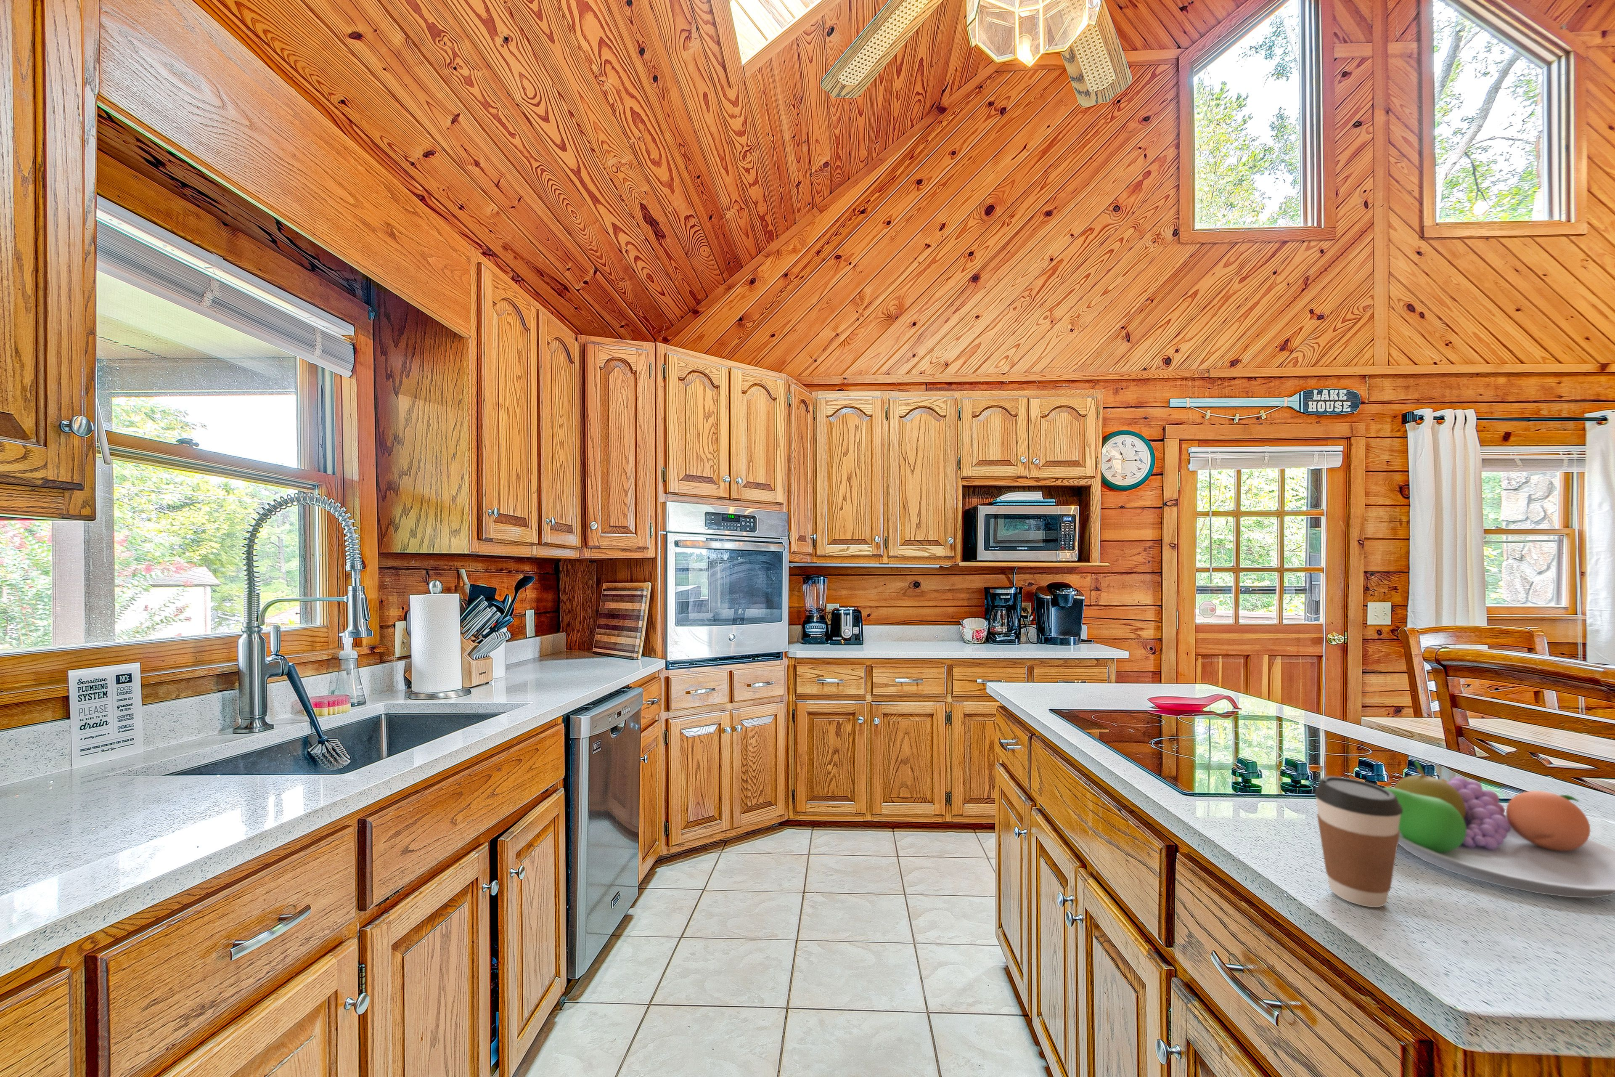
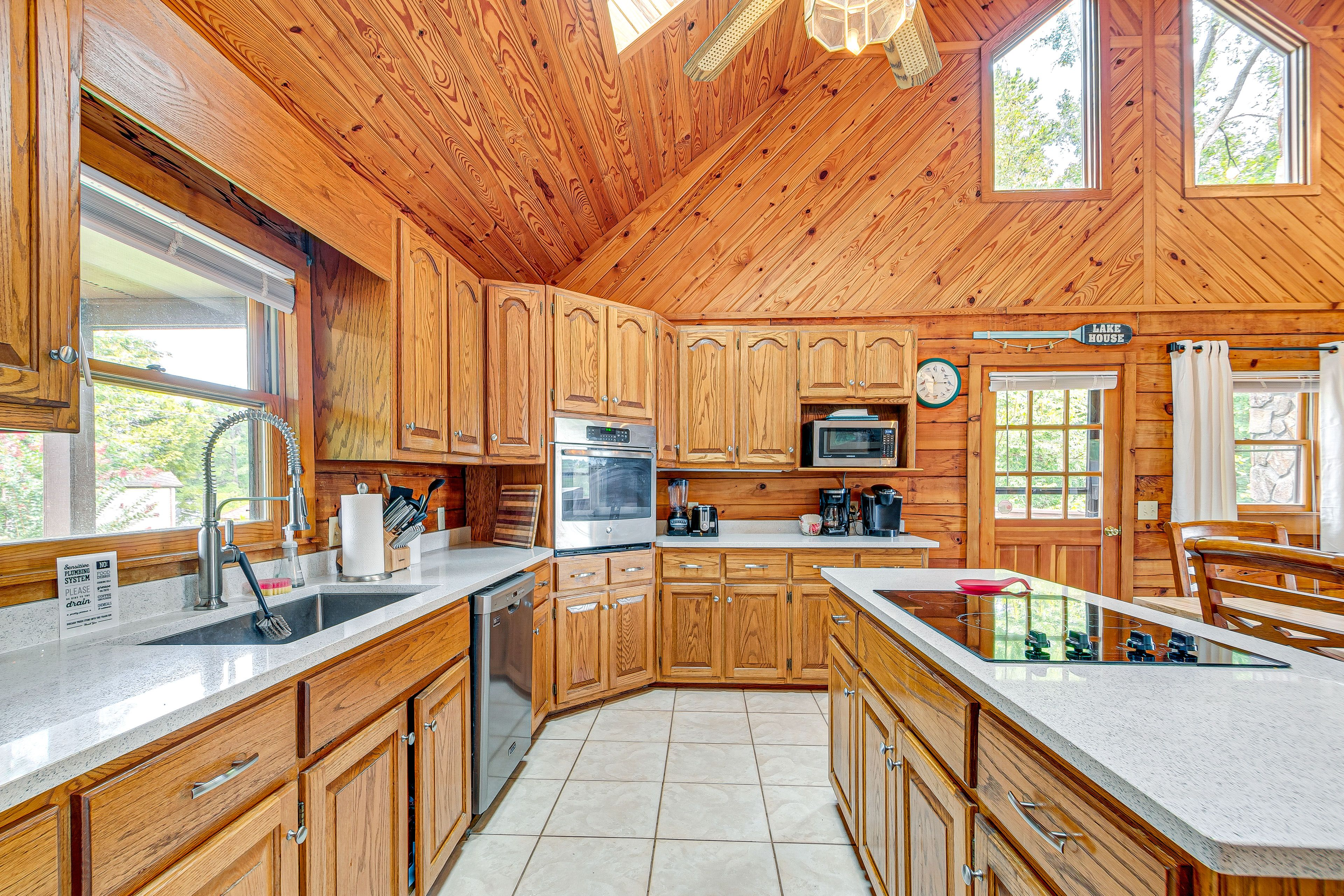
- fruit bowl (1482, 819)
- coffee cup (1357, 841)
